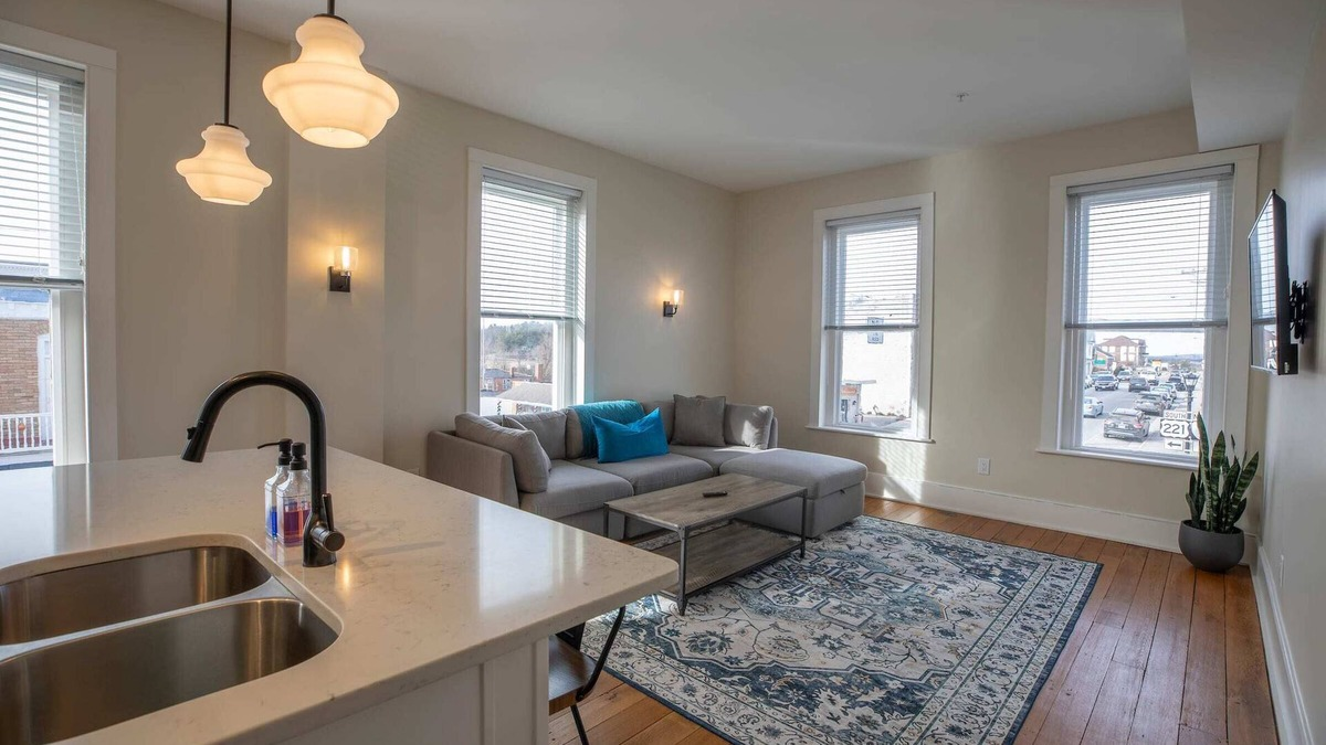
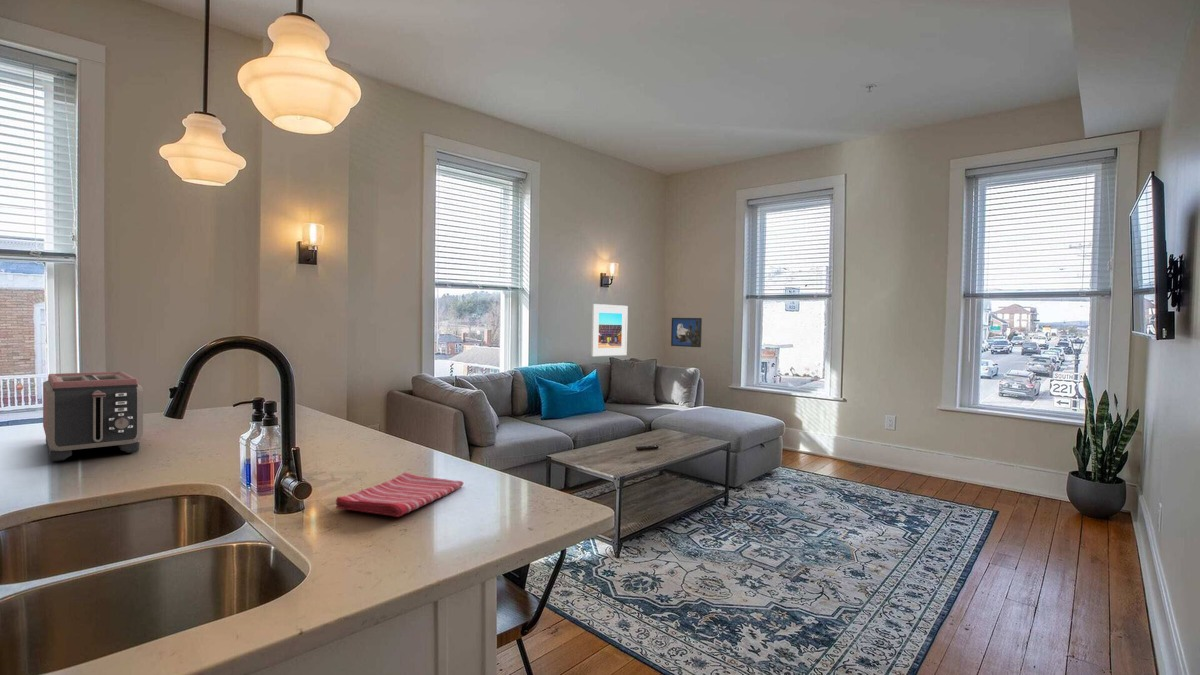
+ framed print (609, 330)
+ dish towel (402, 492)
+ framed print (686, 332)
+ toaster (92, 413)
